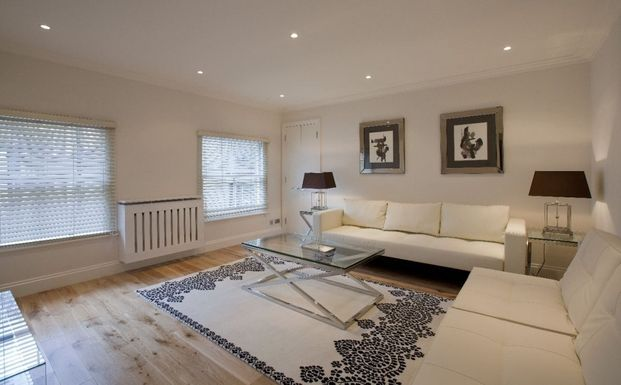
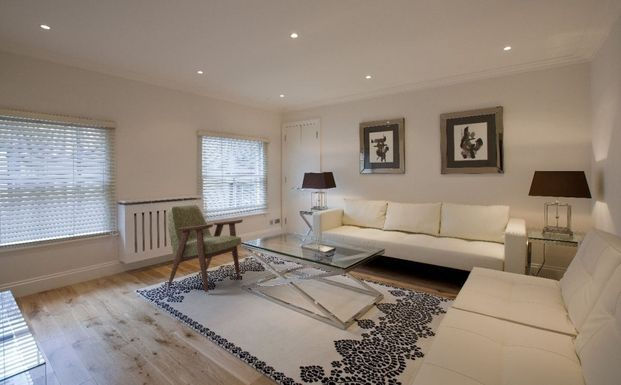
+ armchair (204, 243)
